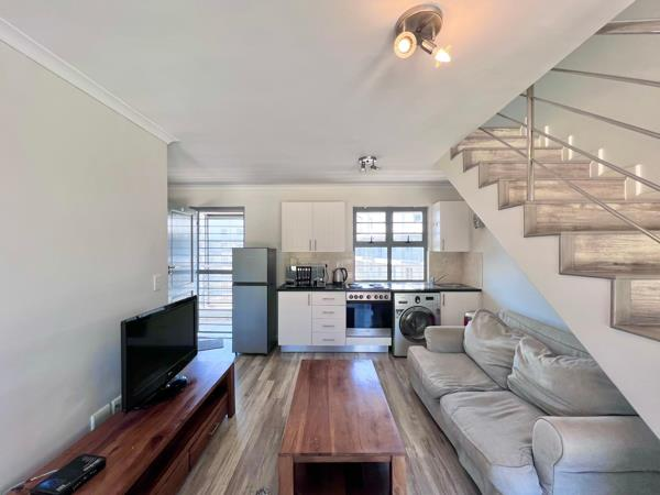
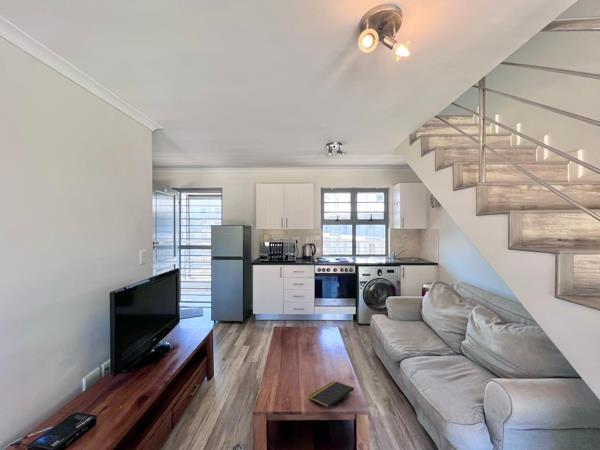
+ notepad (331, 393)
